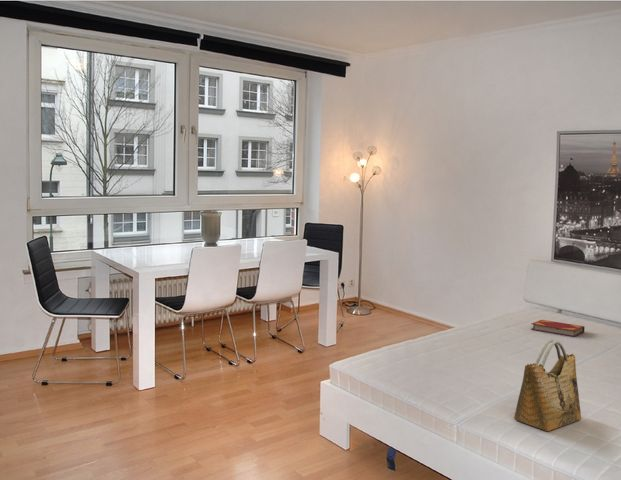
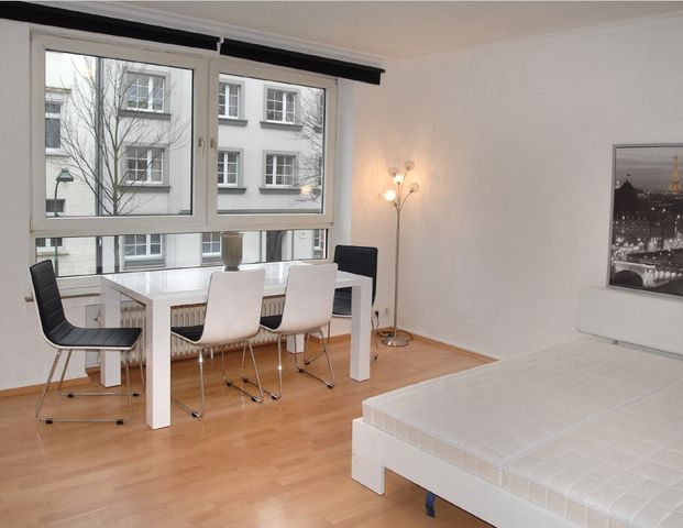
- hardback book (557, 327)
- grocery bag (549, 380)
